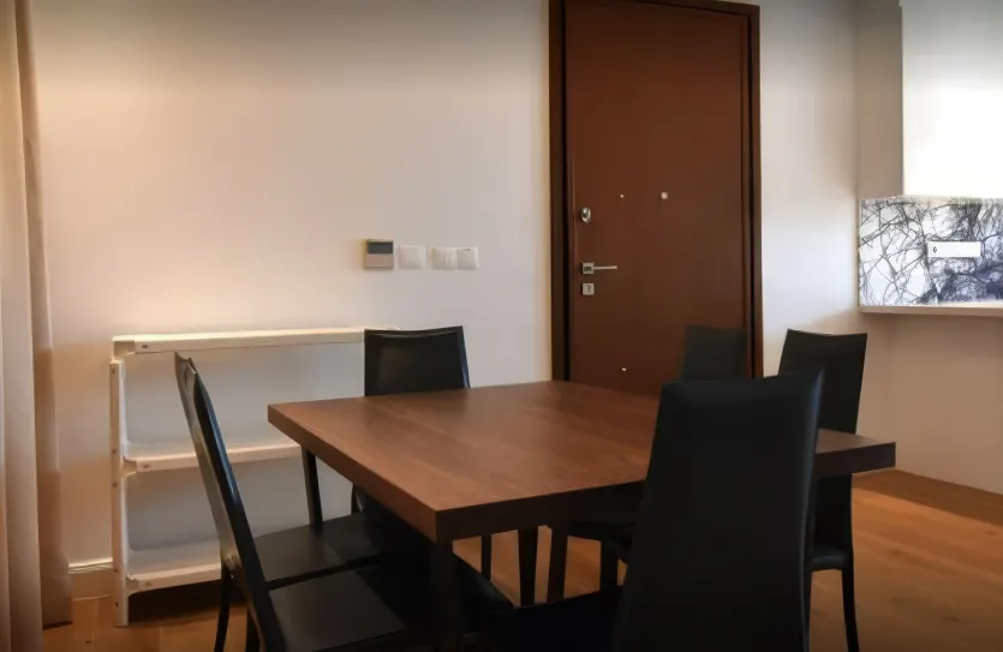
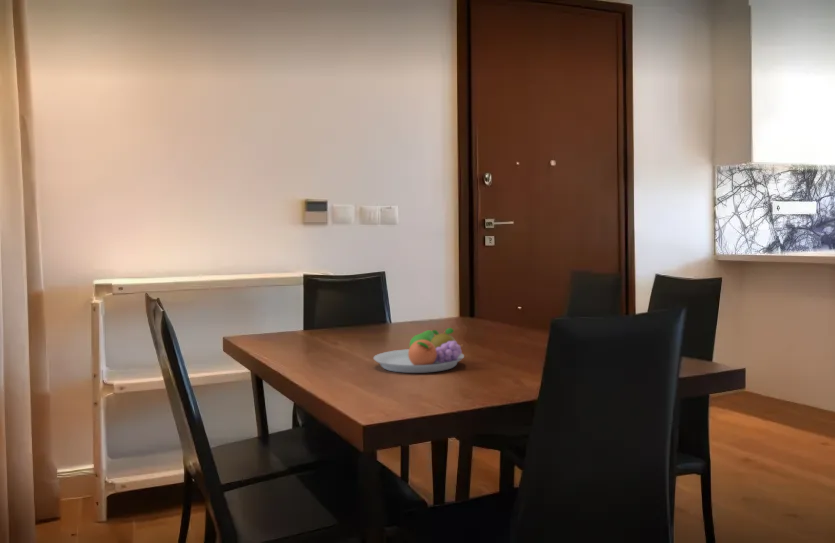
+ fruit bowl (421, 347)
